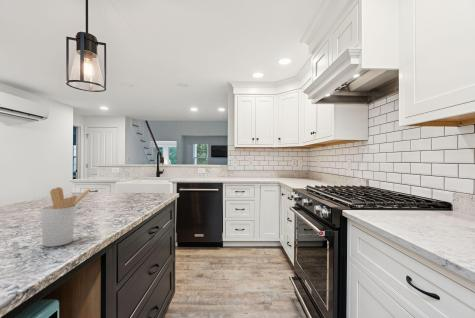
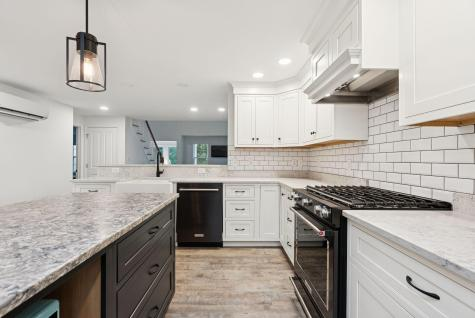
- utensil holder (67, 214)
